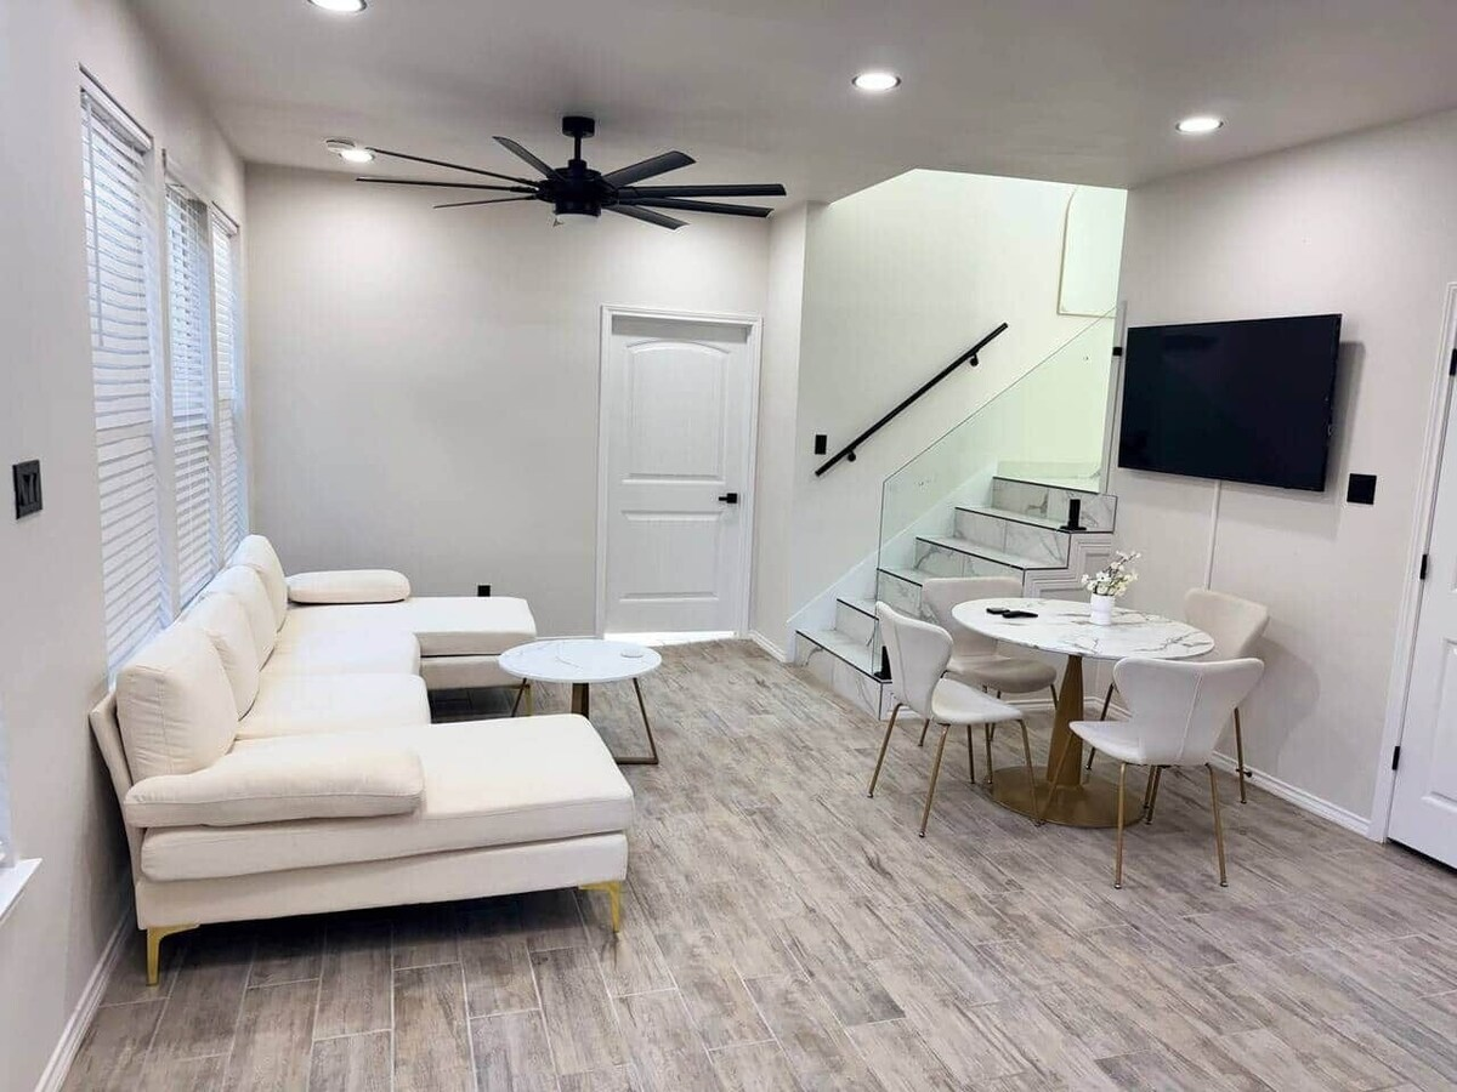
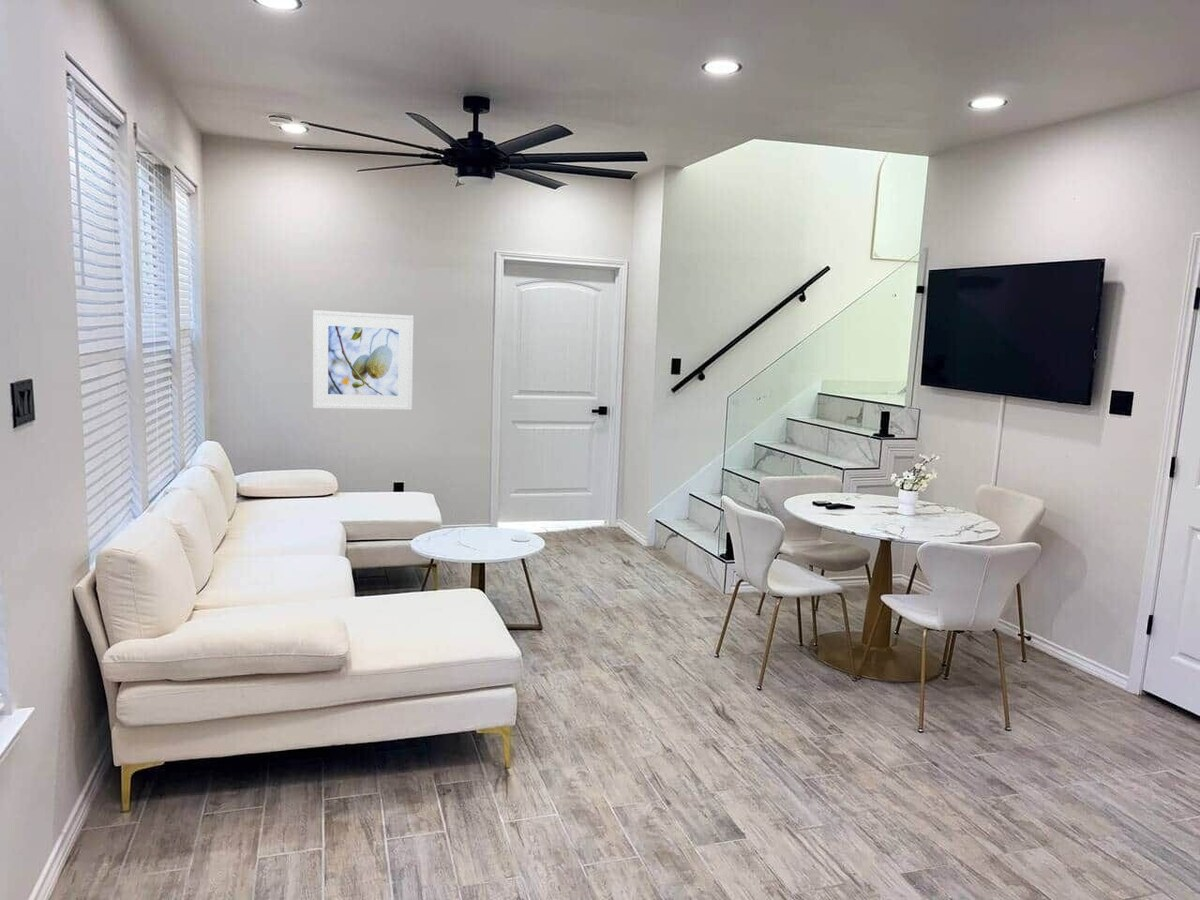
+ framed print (363, 361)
